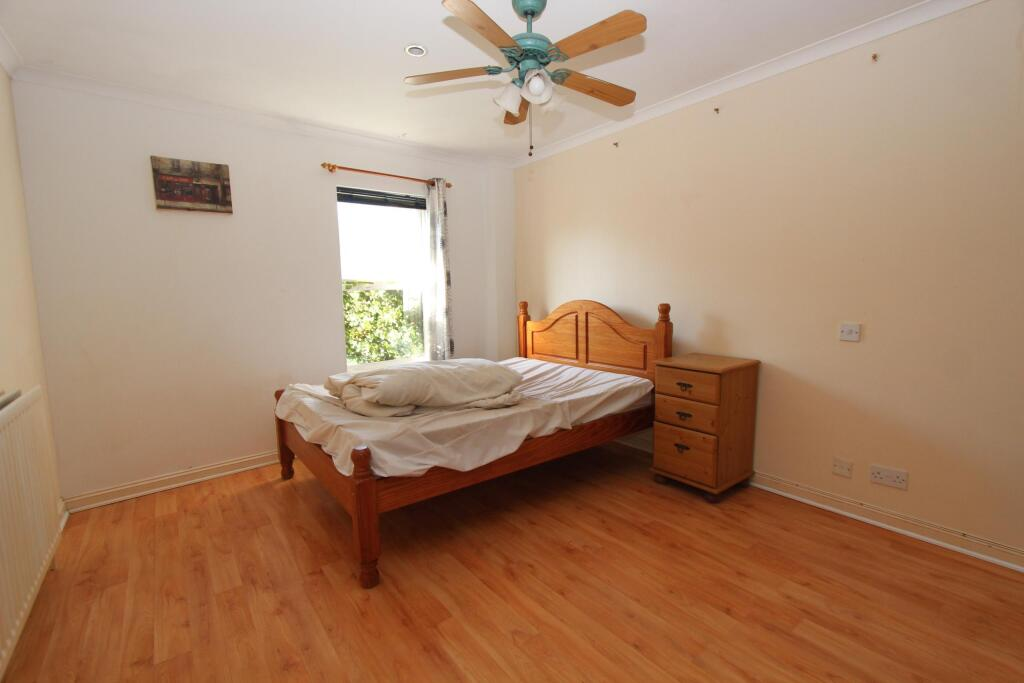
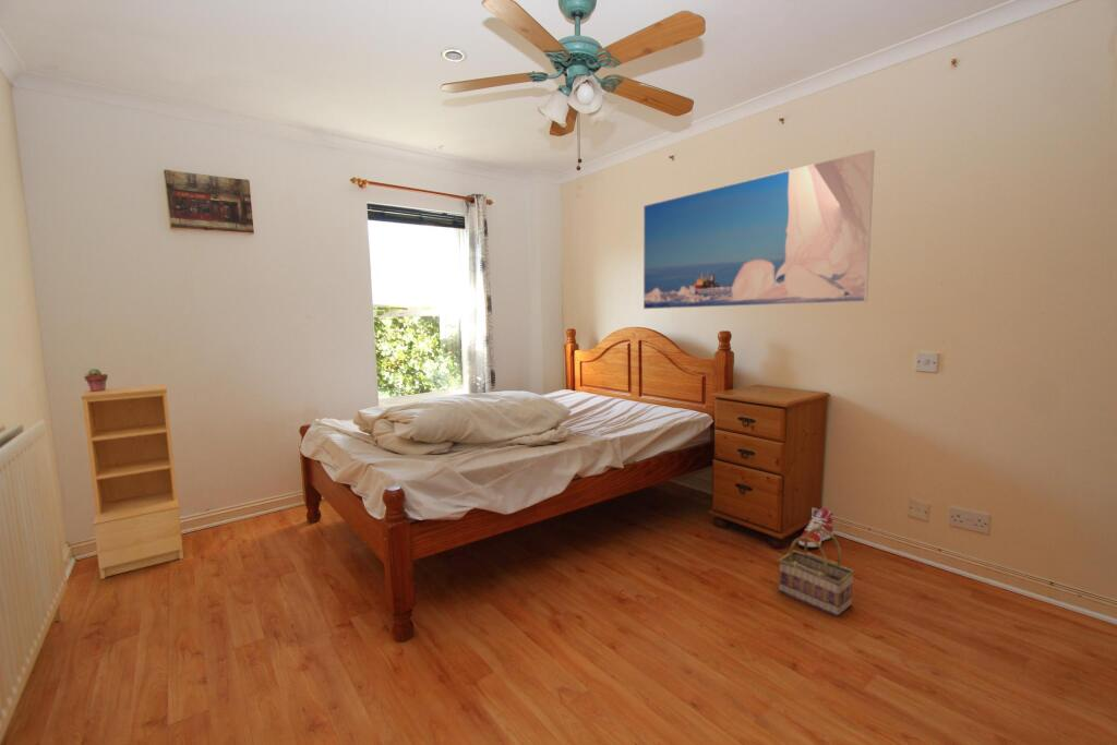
+ bookshelf (135, 474)
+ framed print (736, 245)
+ basket (815, 565)
+ potted succulent (96, 378)
+ sneaker (816, 526)
